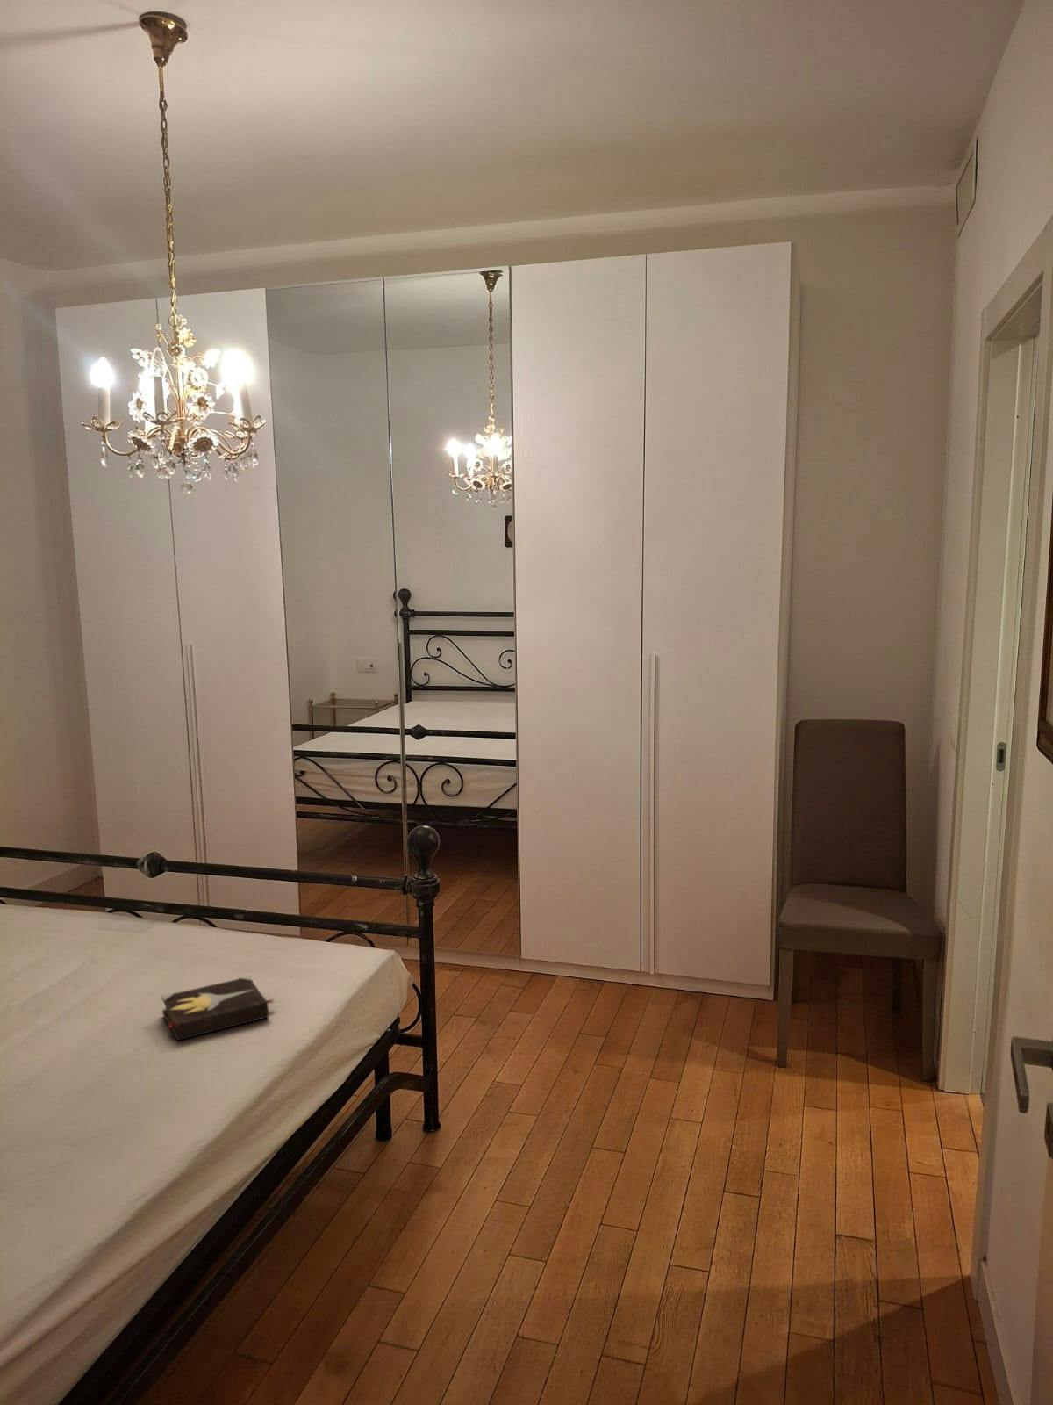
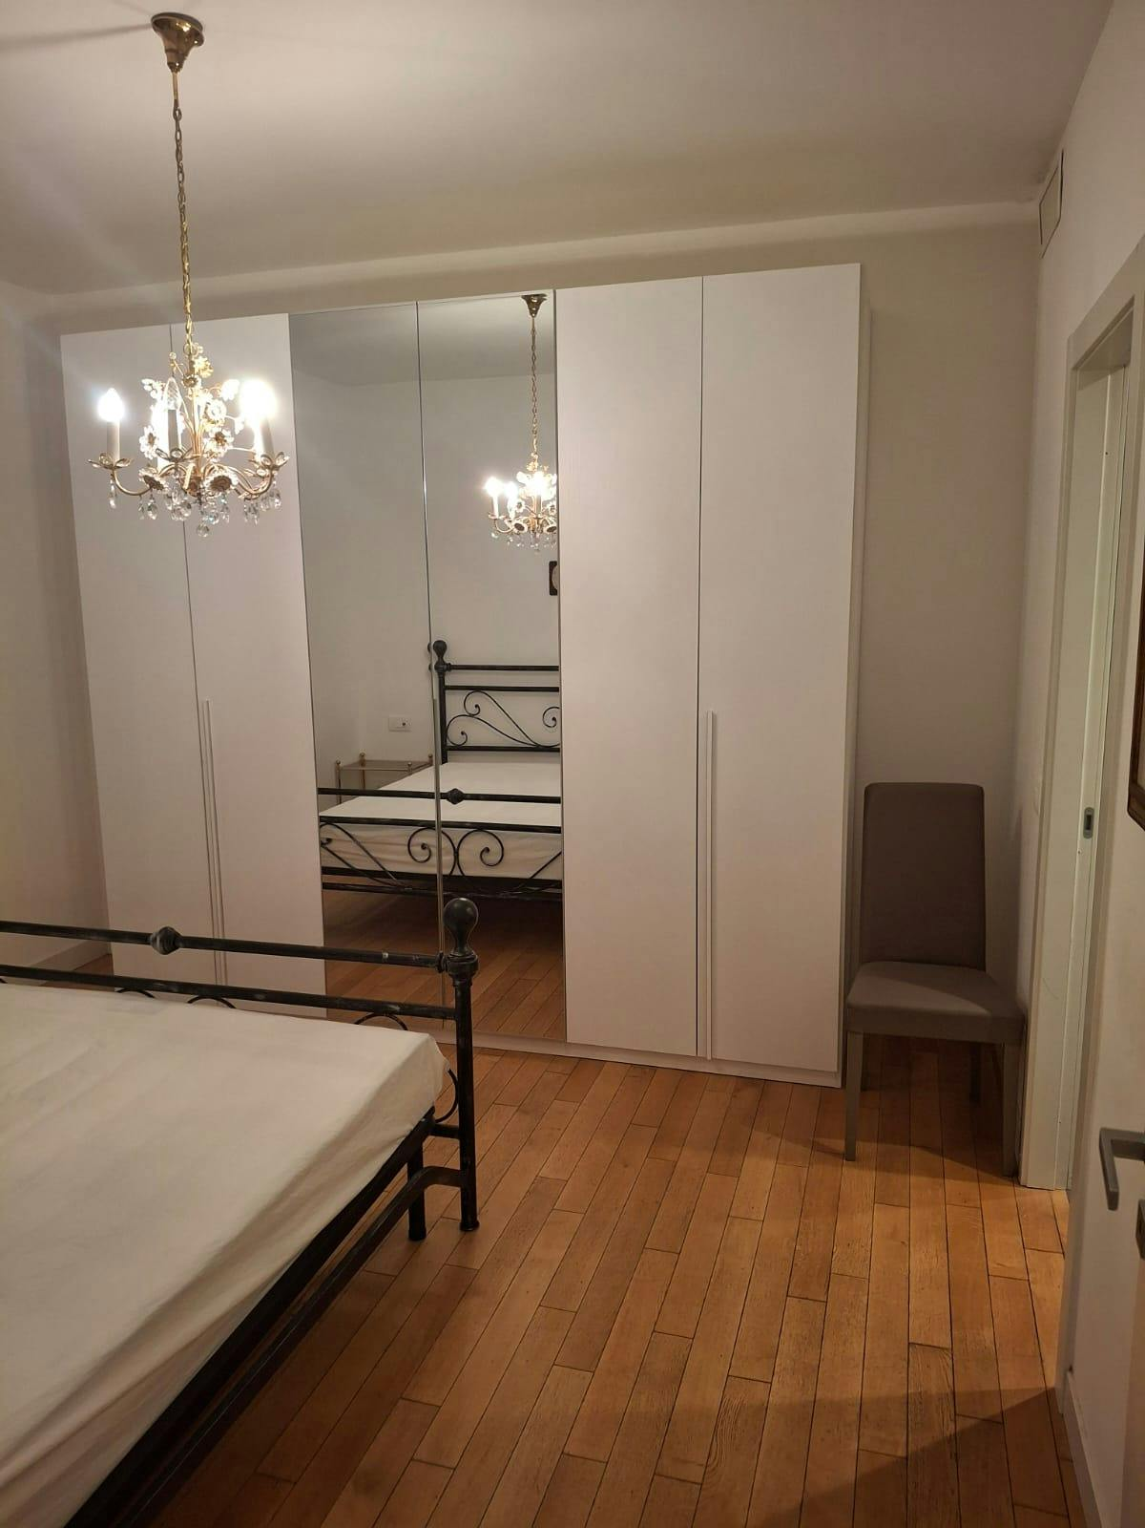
- hardback book (215, 1006)
